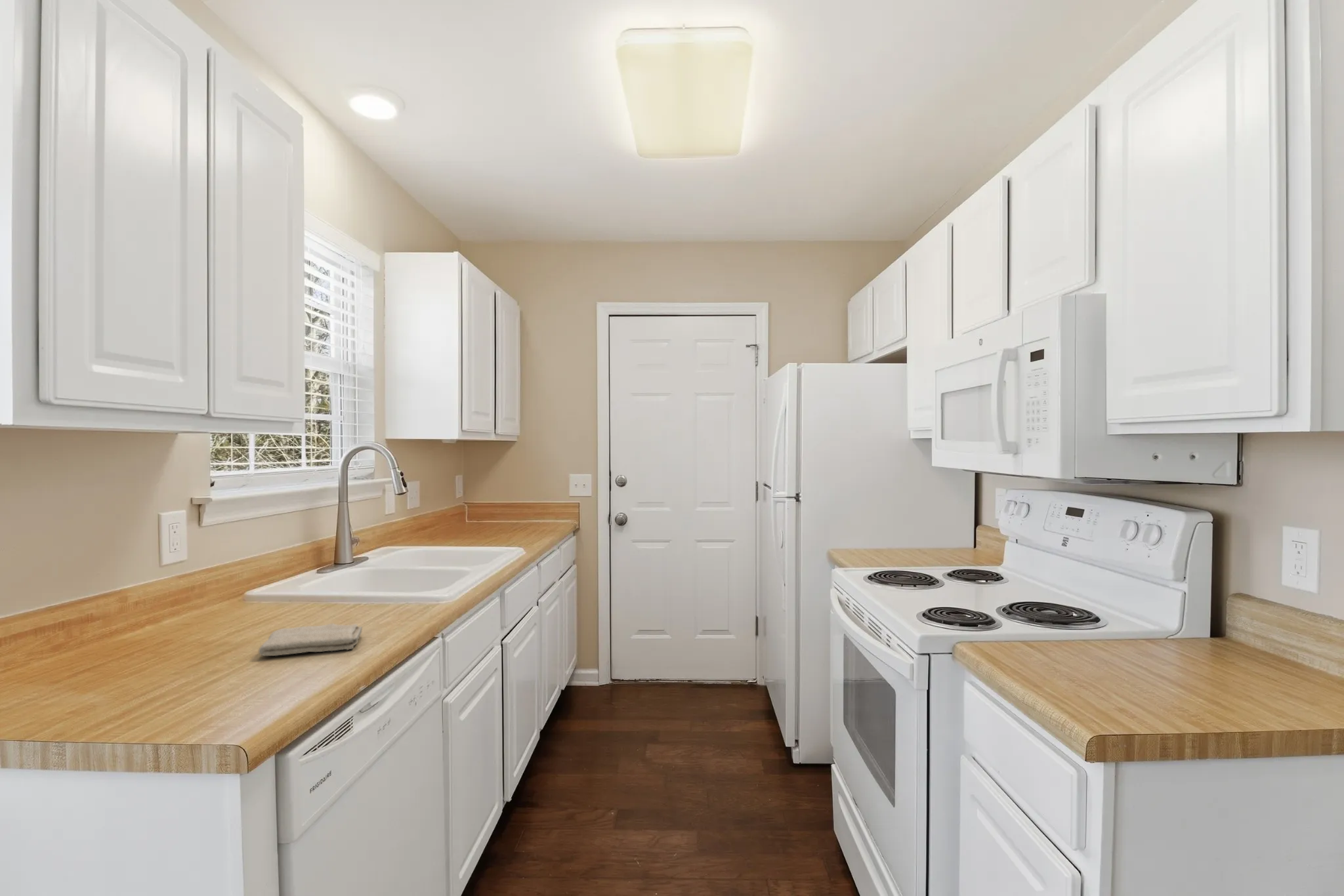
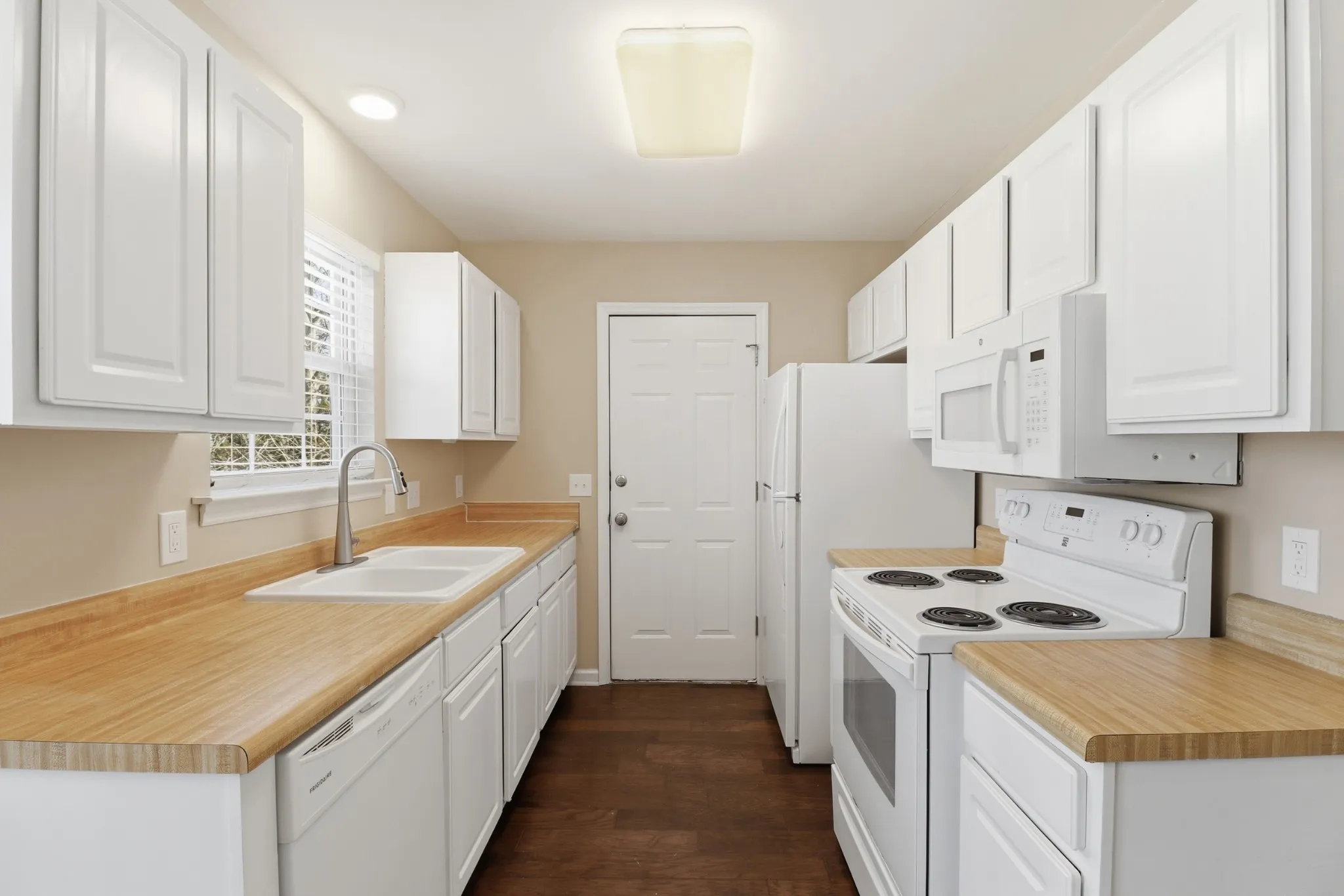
- washcloth (313, 638)
